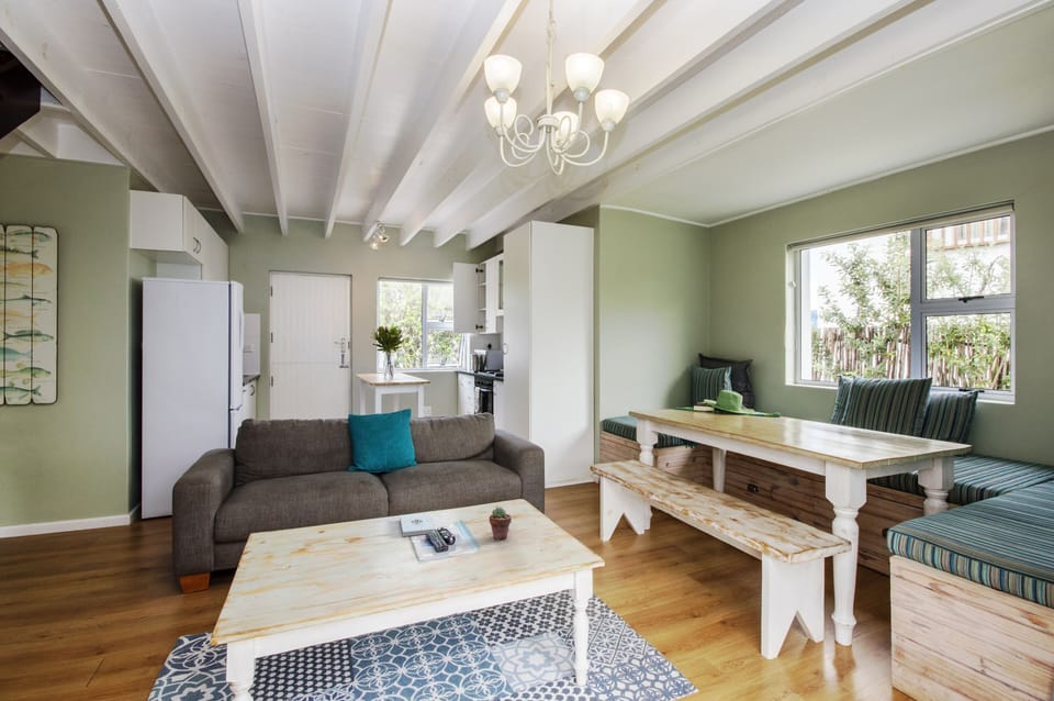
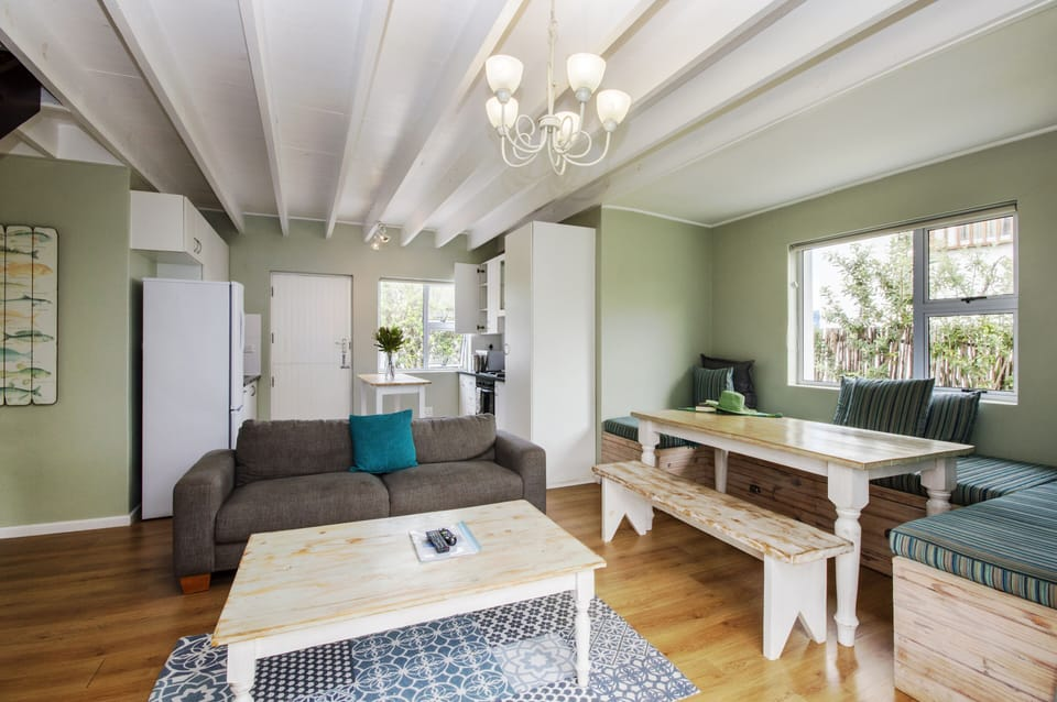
- notepad (416, 523)
- potted succulent (500, 522)
